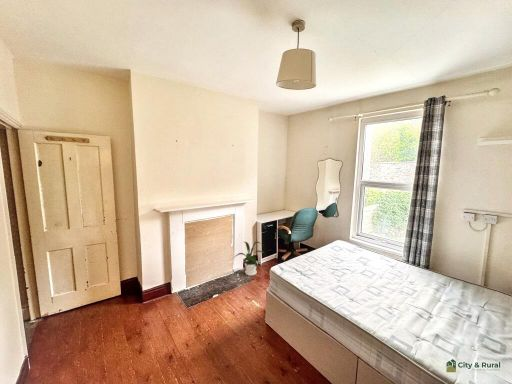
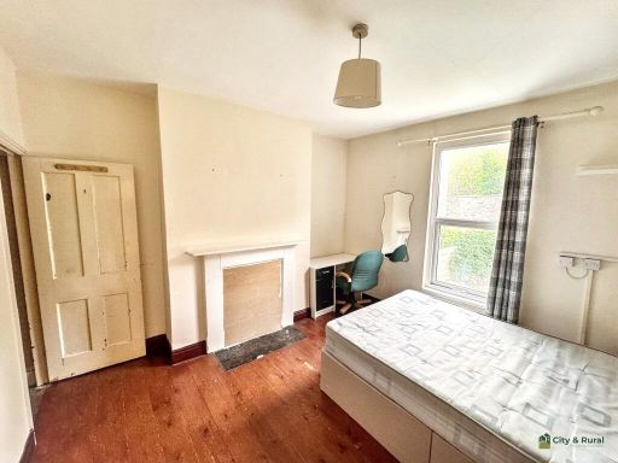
- house plant (250, 256)
